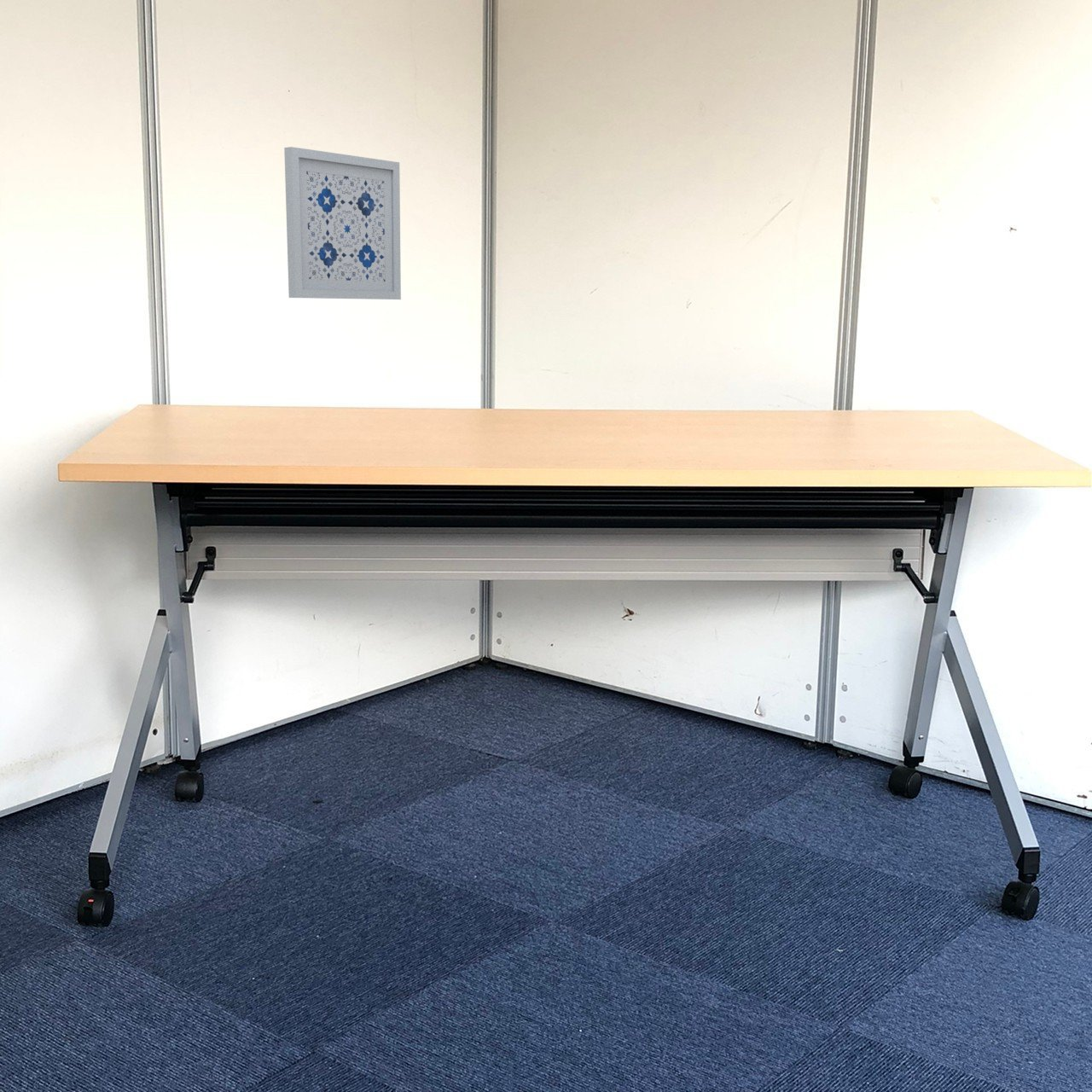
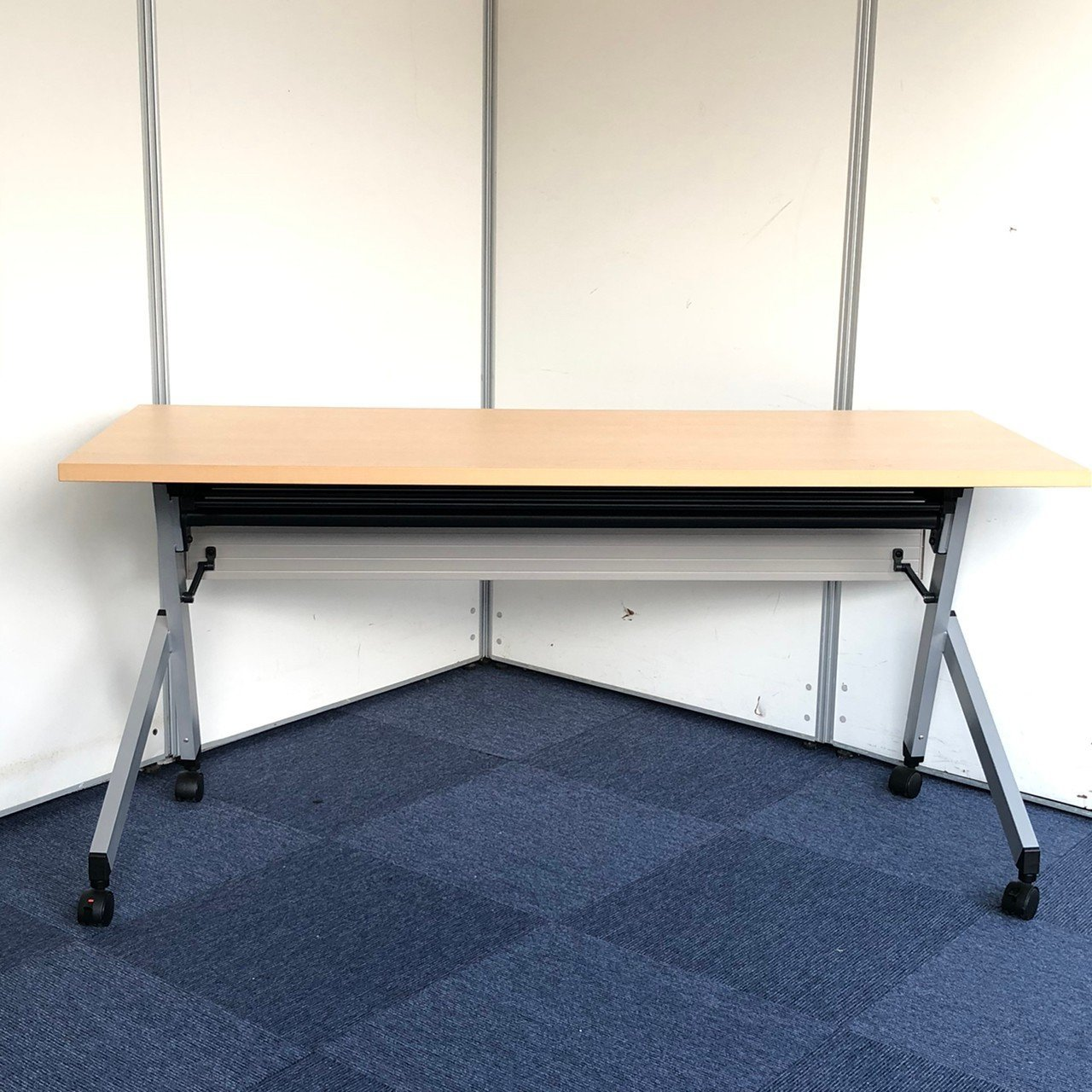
- wall art (346, 228)
